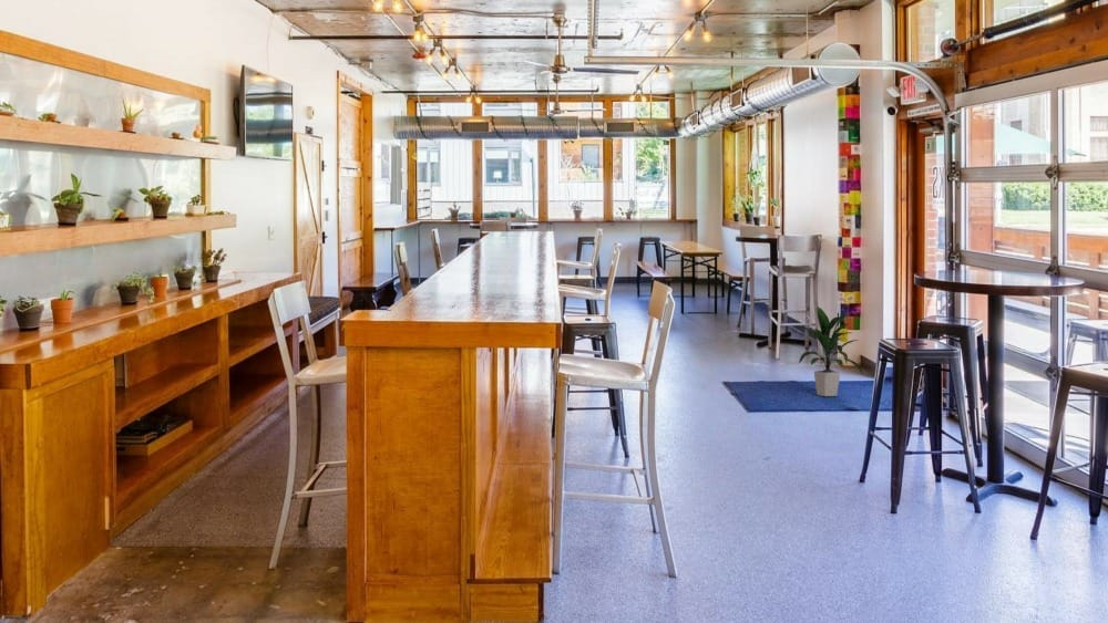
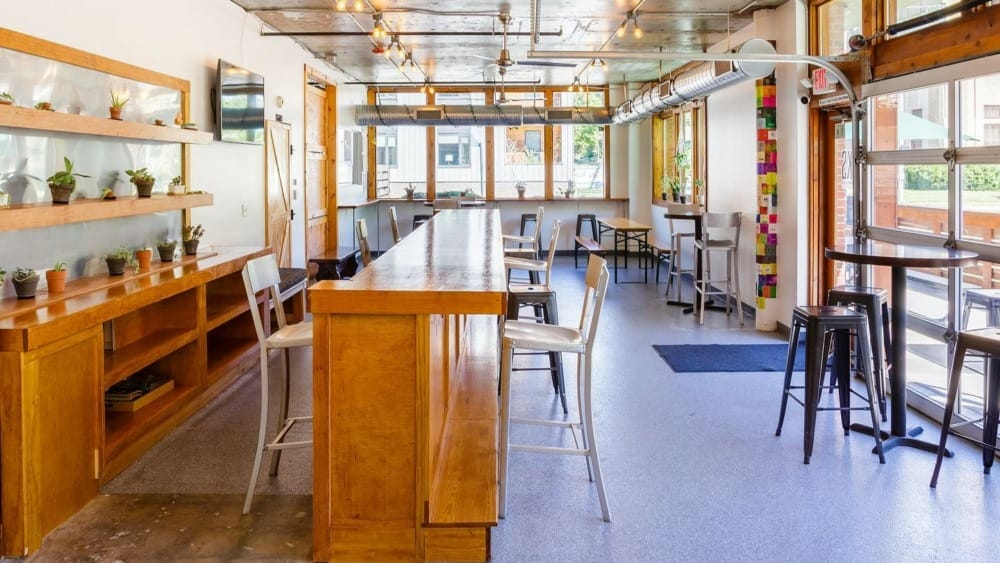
- indoor plant (830, 350)
